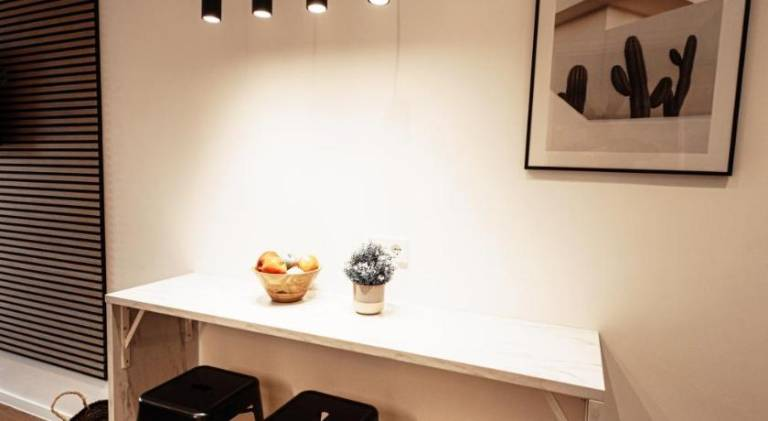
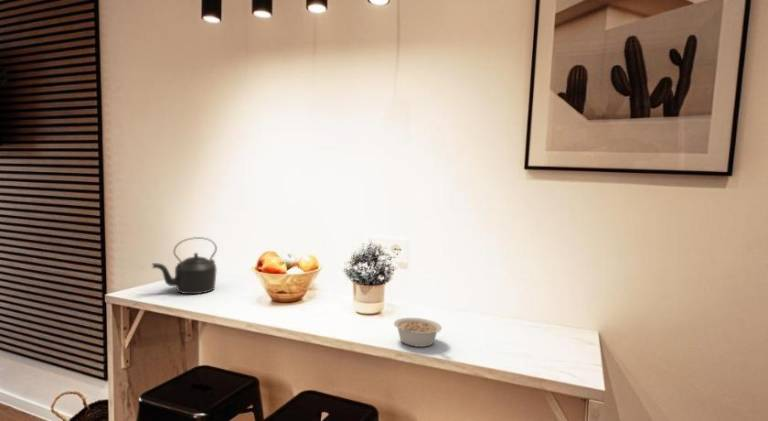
+ legume (419, 331)
+ kettle (185, 264)
